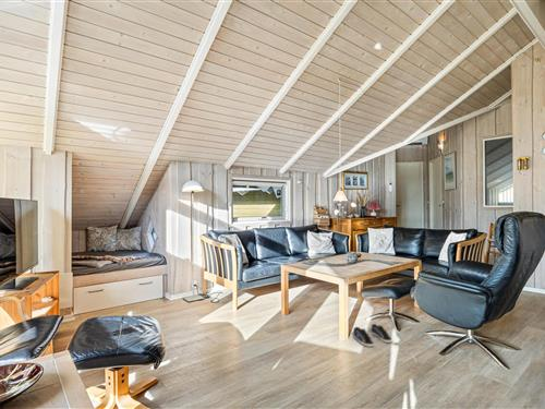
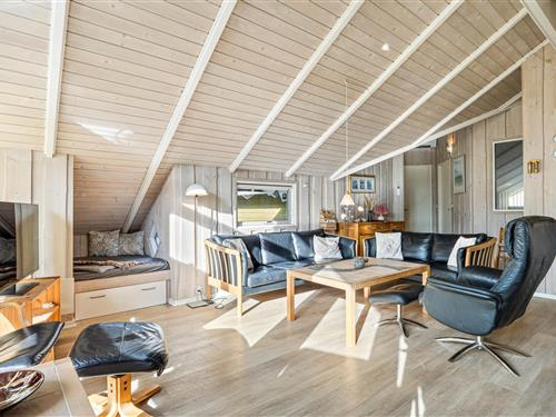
- shoe (372, 333)
